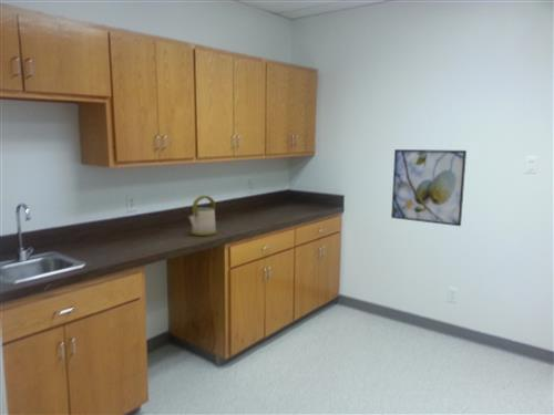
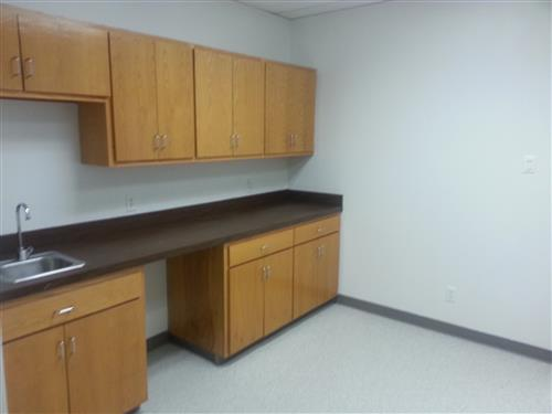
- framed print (427, 186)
- kettle (202, 215)
